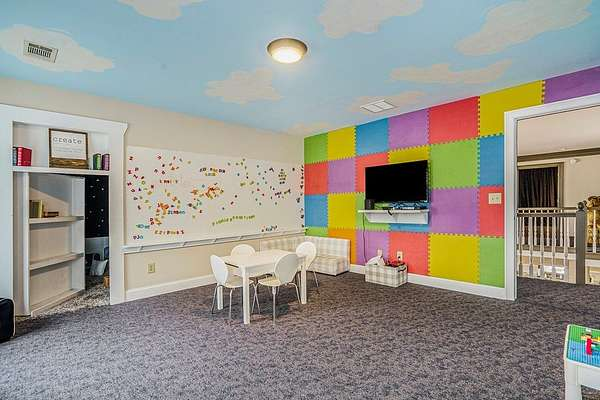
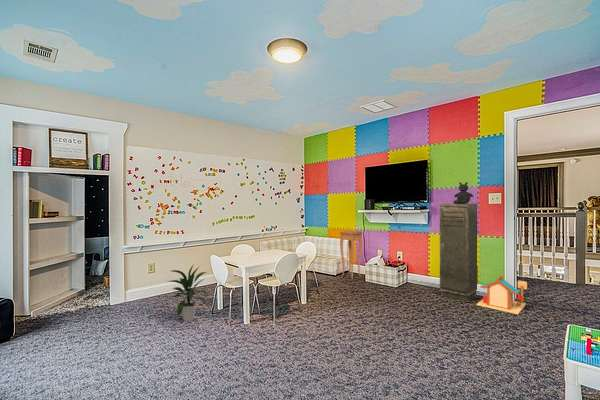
+ storage cabinet (458, 249)
+ teddy bear (462, 192)
+ indoor plant (187, 292)
+ side table (351, 254)
+ toy house (501, 290)
